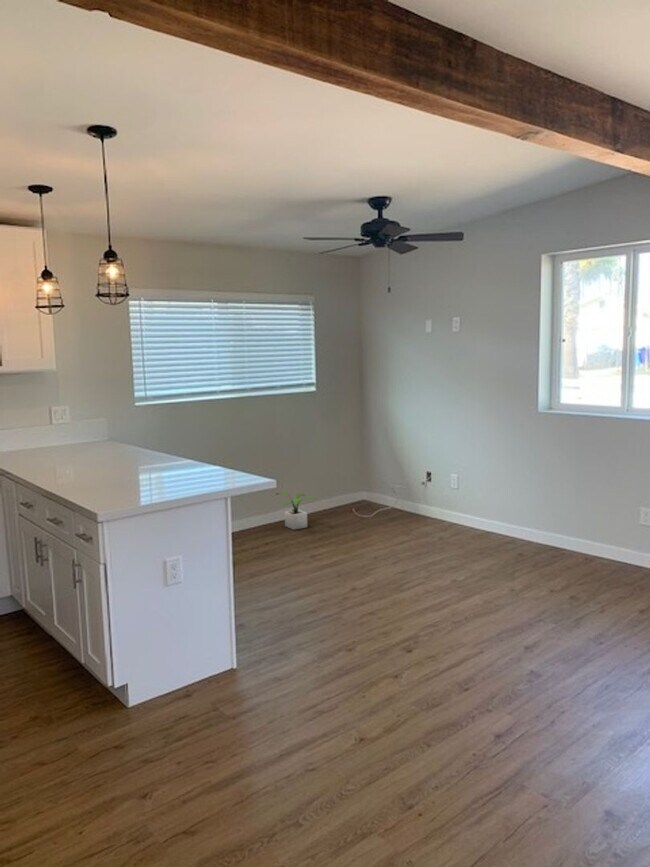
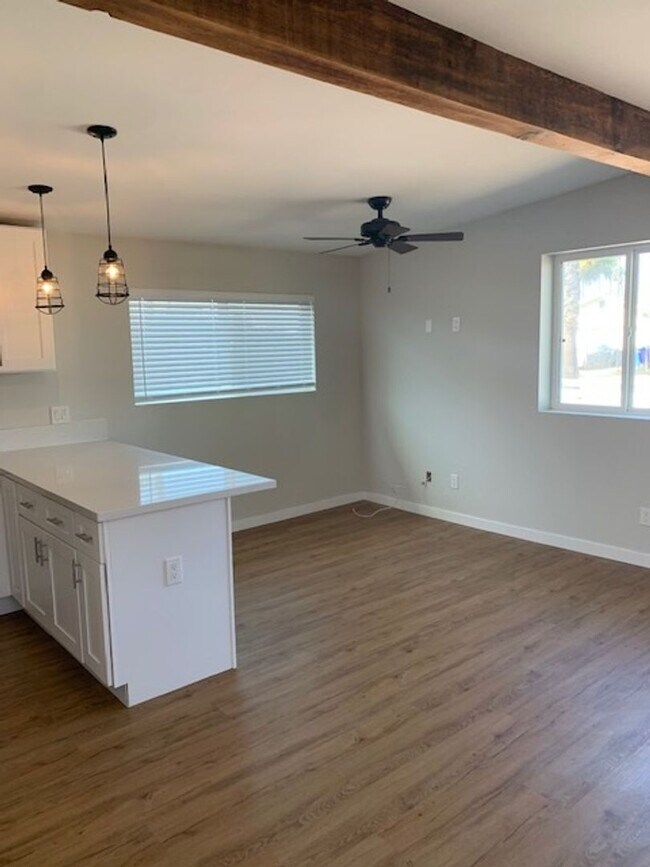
- potted plant (295, 509)
